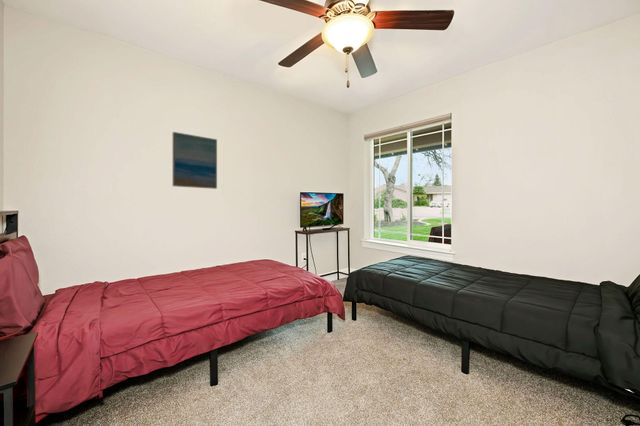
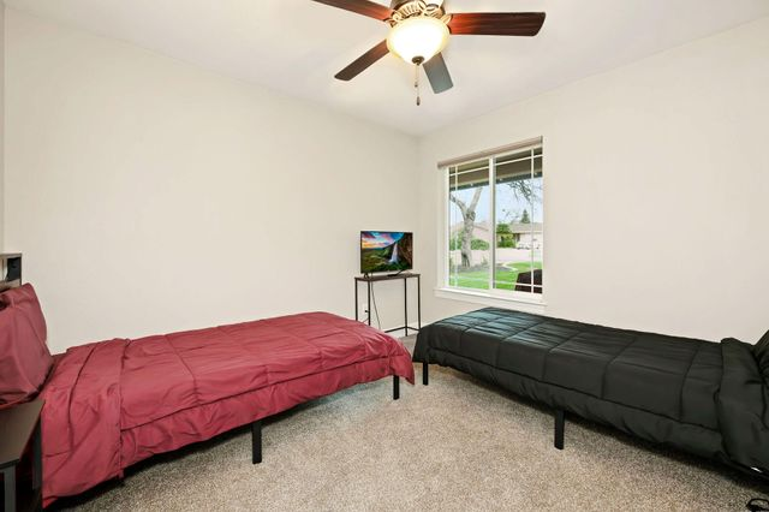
- wall art (195, 161)
